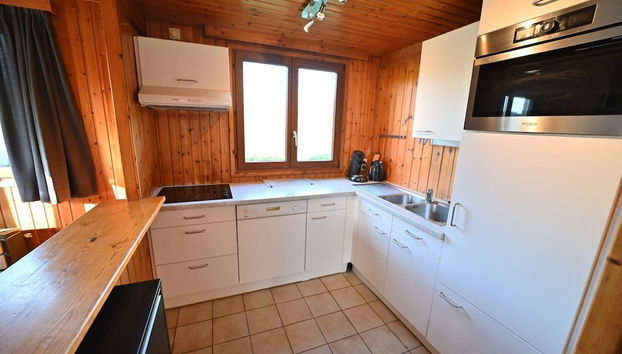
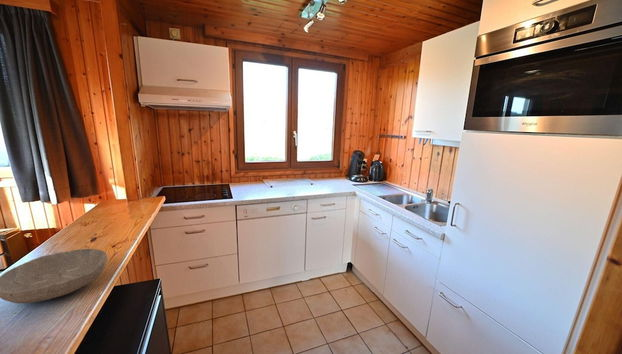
+ bowl (59, 277)
